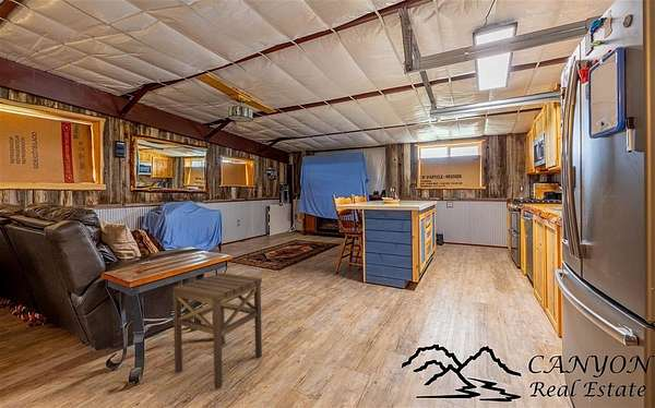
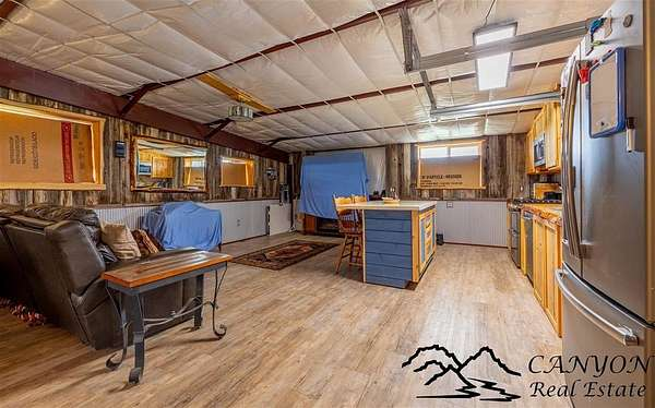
- side table (219, 323)
